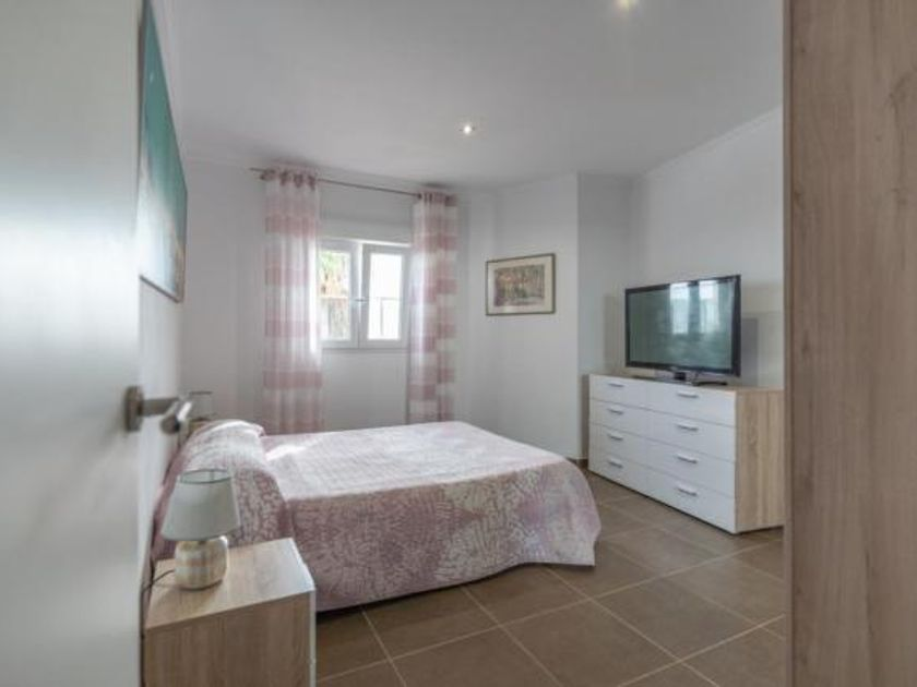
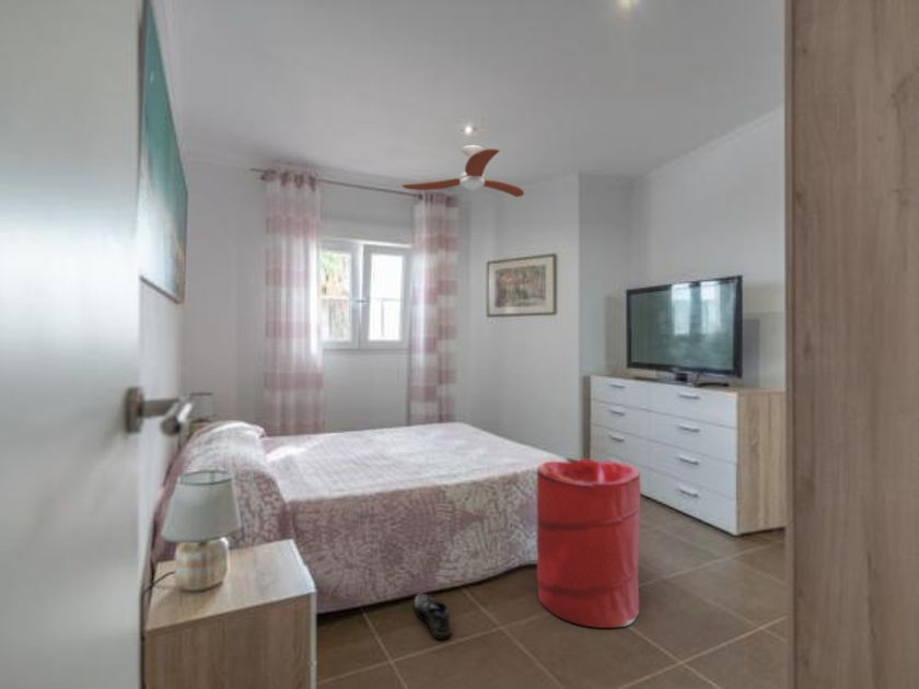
+ shoe (432, 605)
+ ceiling fan (465, 166)
+ laundry hamper (586, 530)
